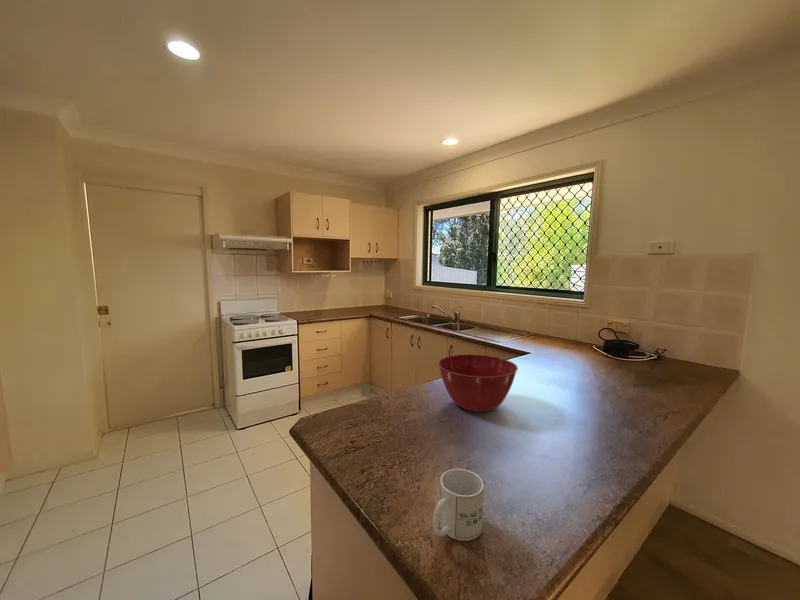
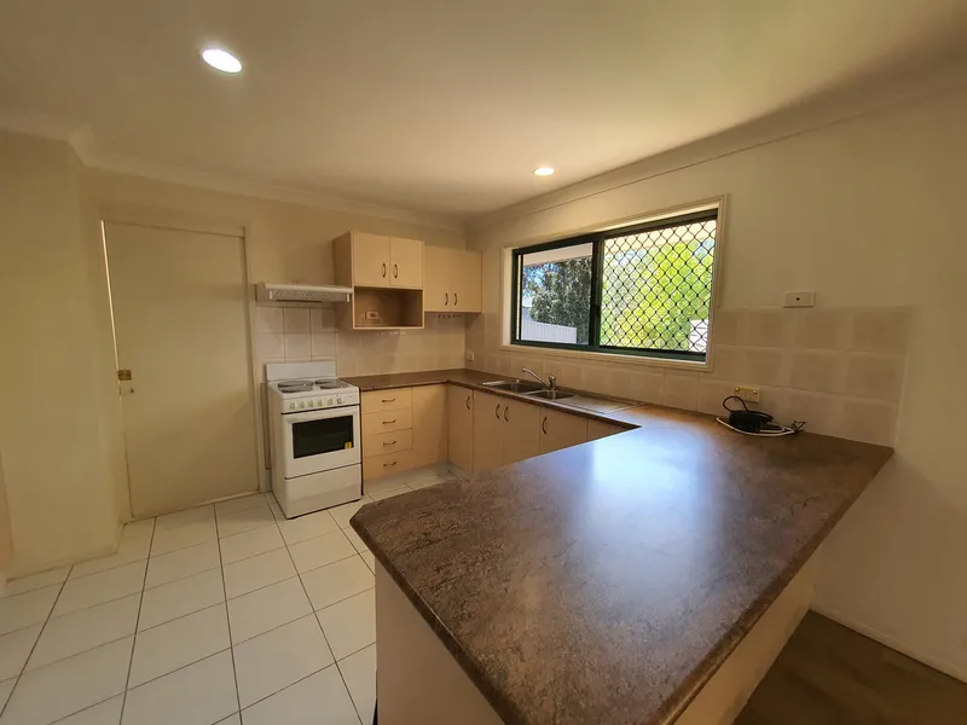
- mug (455, 507)
- mixing bowl (476, 383)
